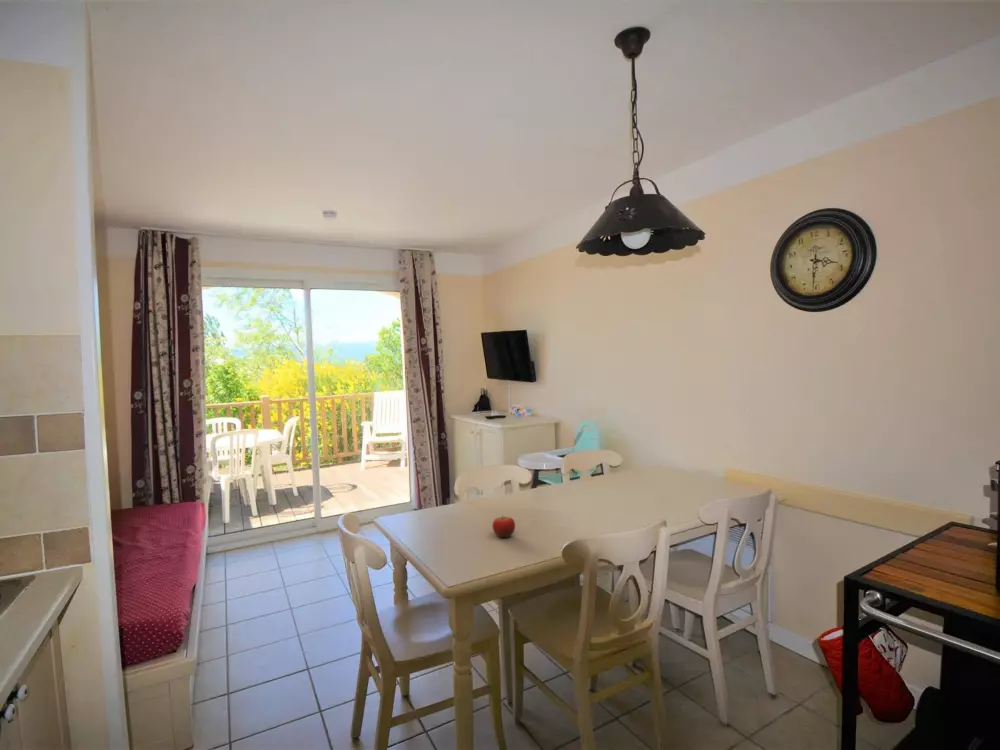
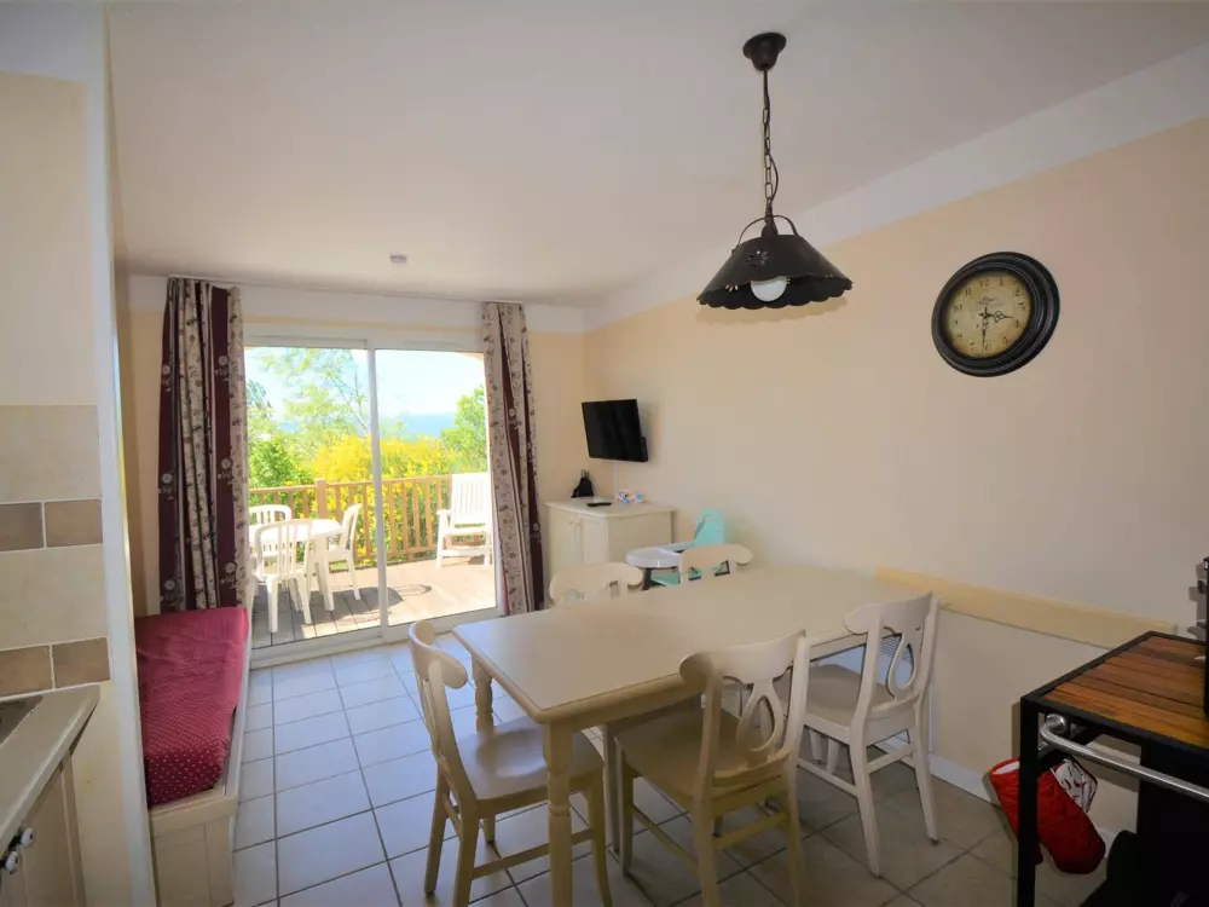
- fruit (503, 525)
